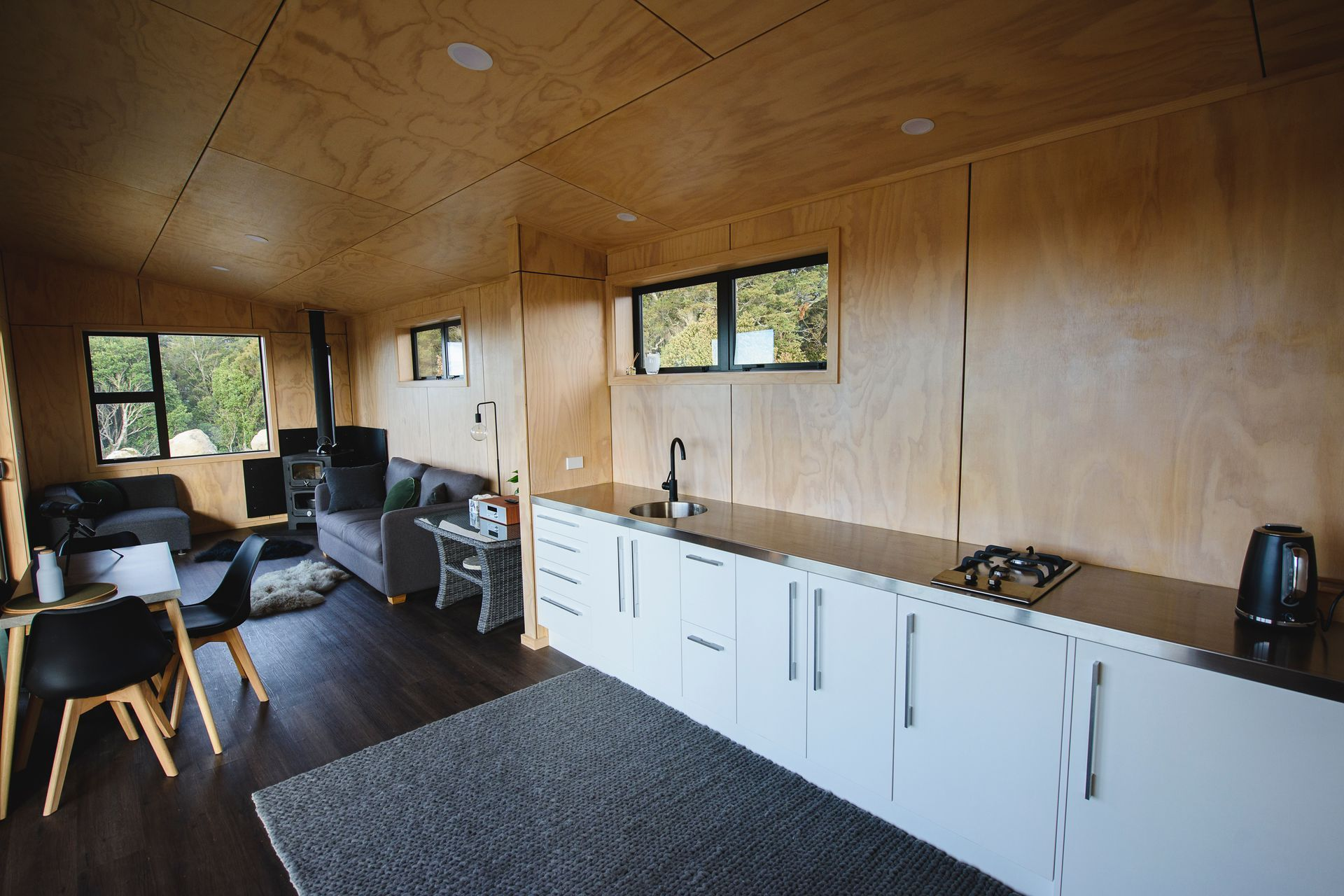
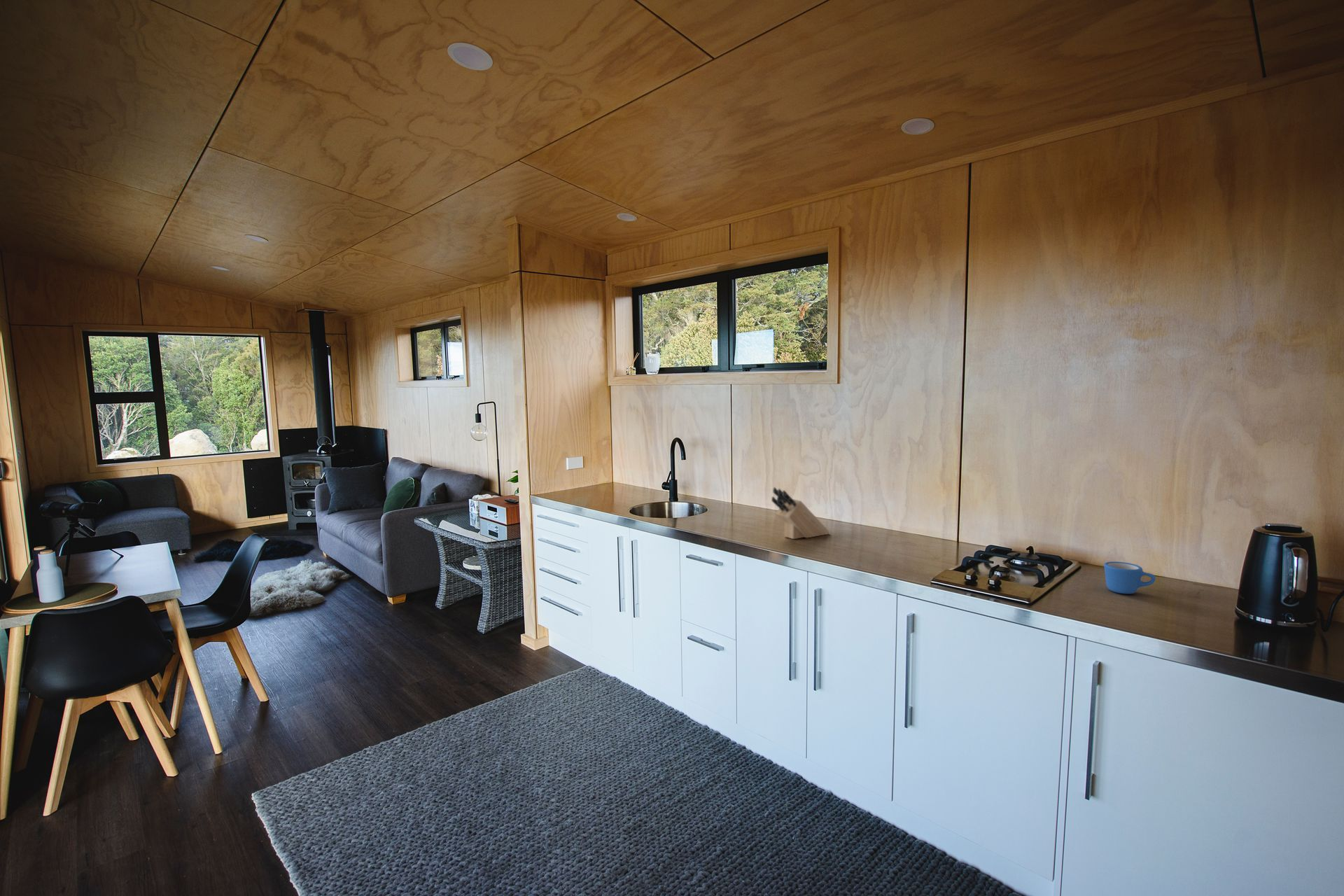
+ mug (1128, 579)
+ knife block (799, 511)
